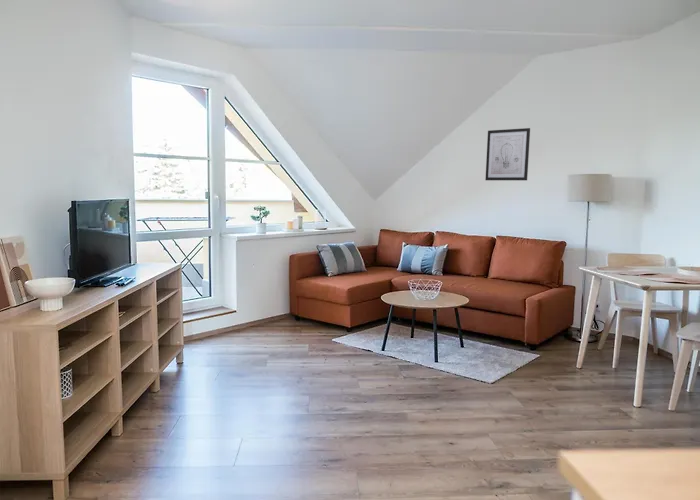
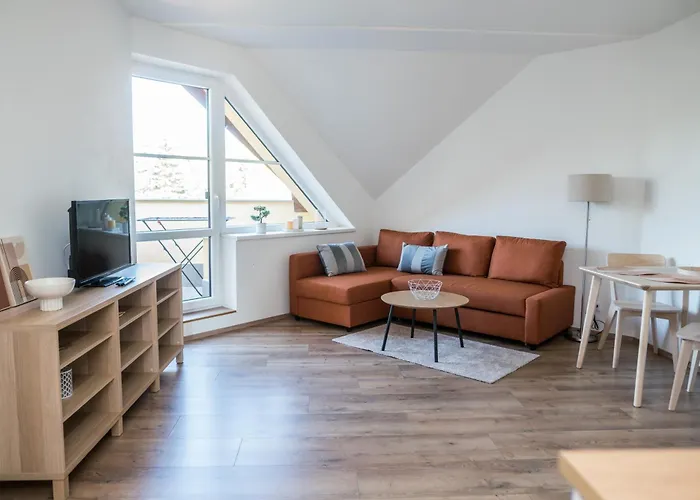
- wall art (507, 155)
